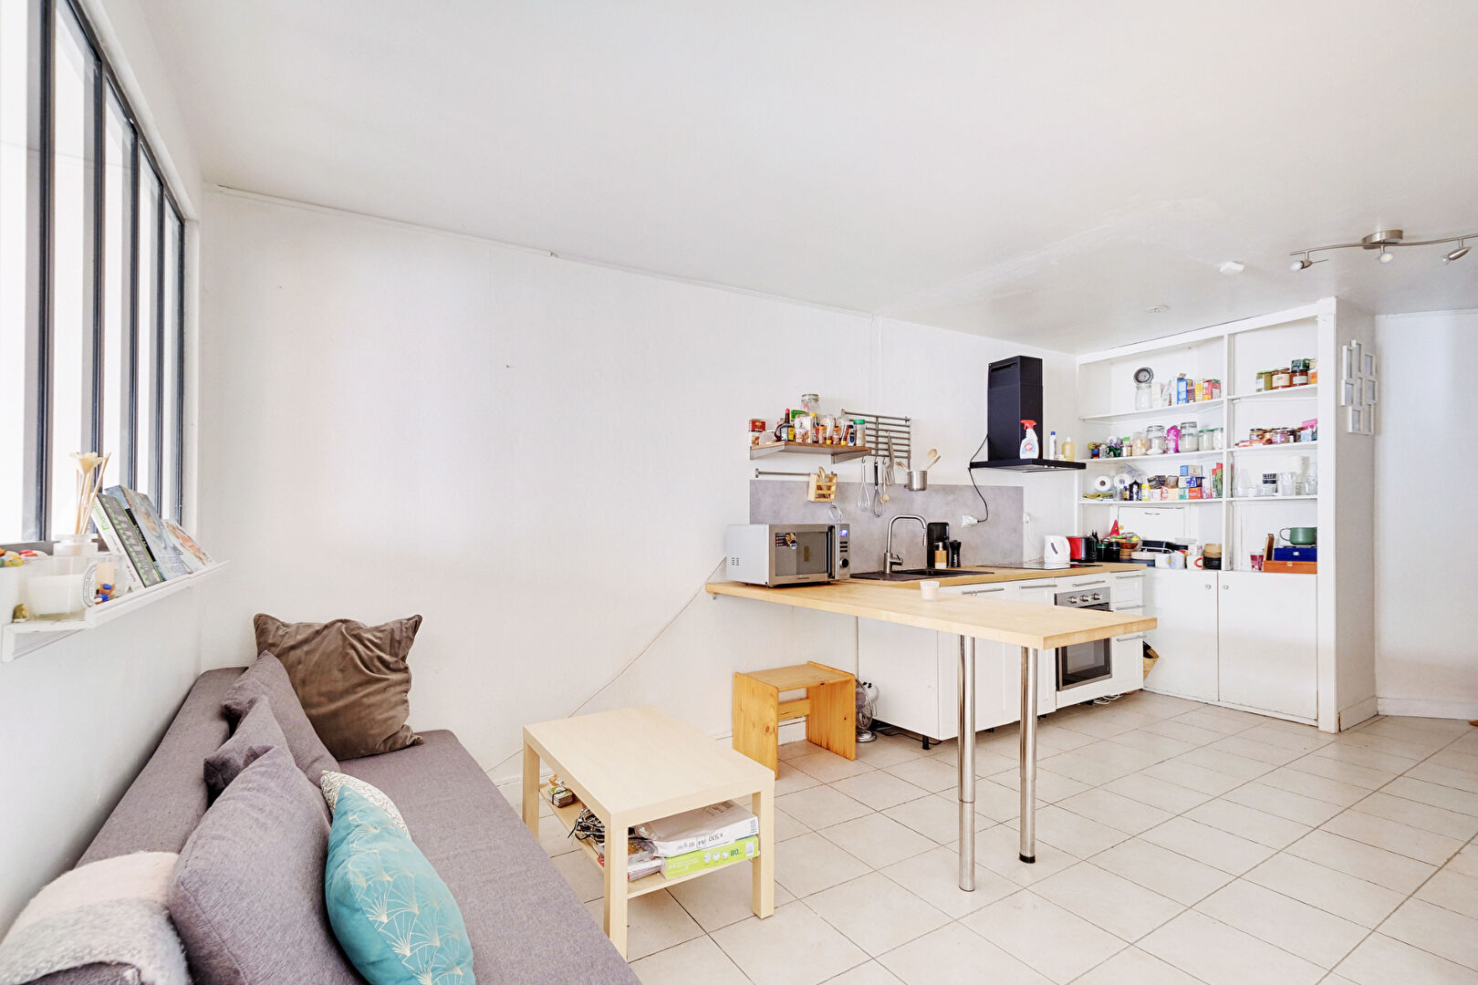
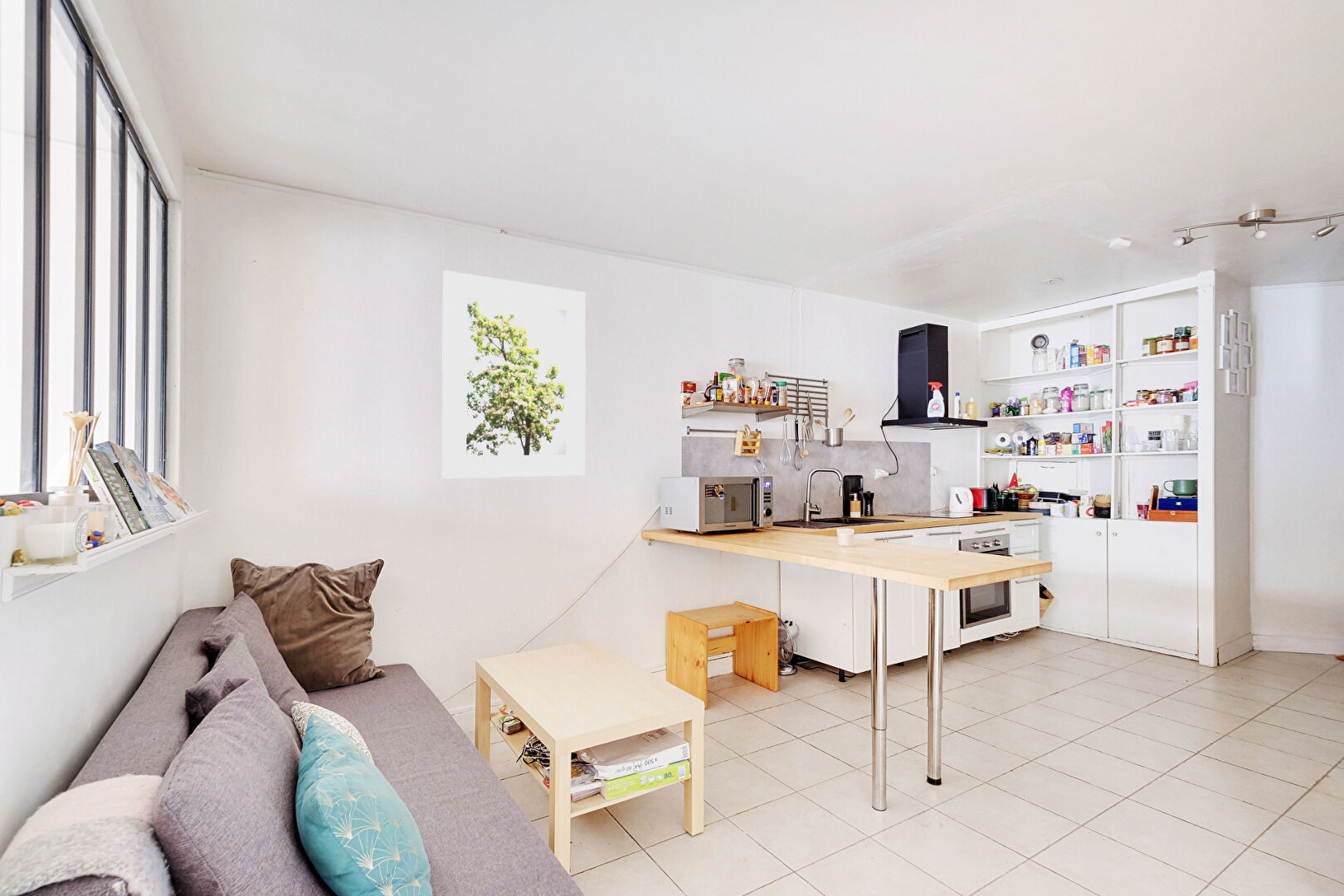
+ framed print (518, 379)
